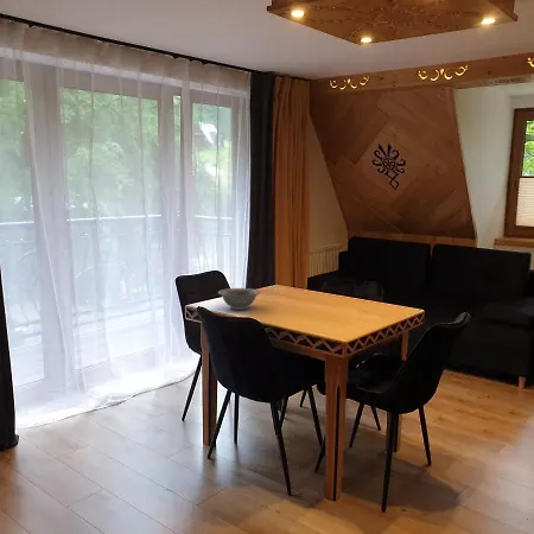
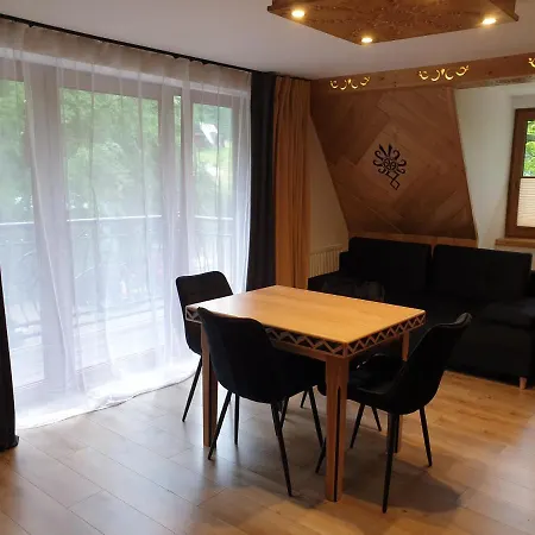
- decorative bowl (239, 299)
